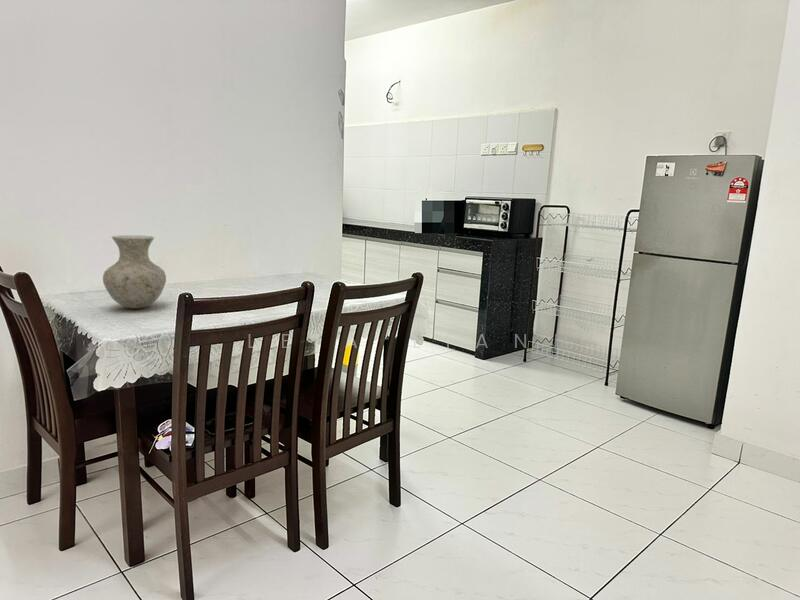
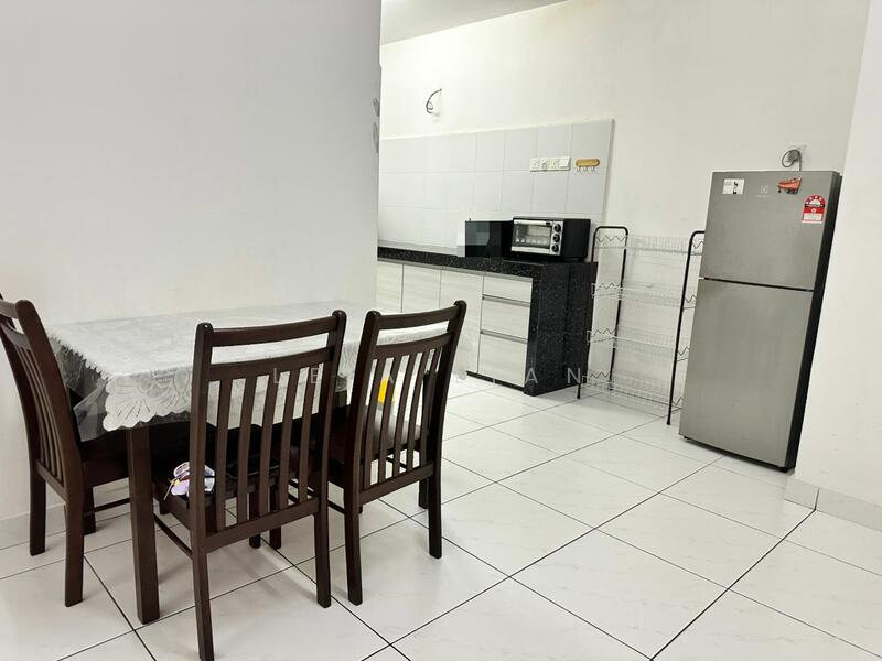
- vase (134, 272)
